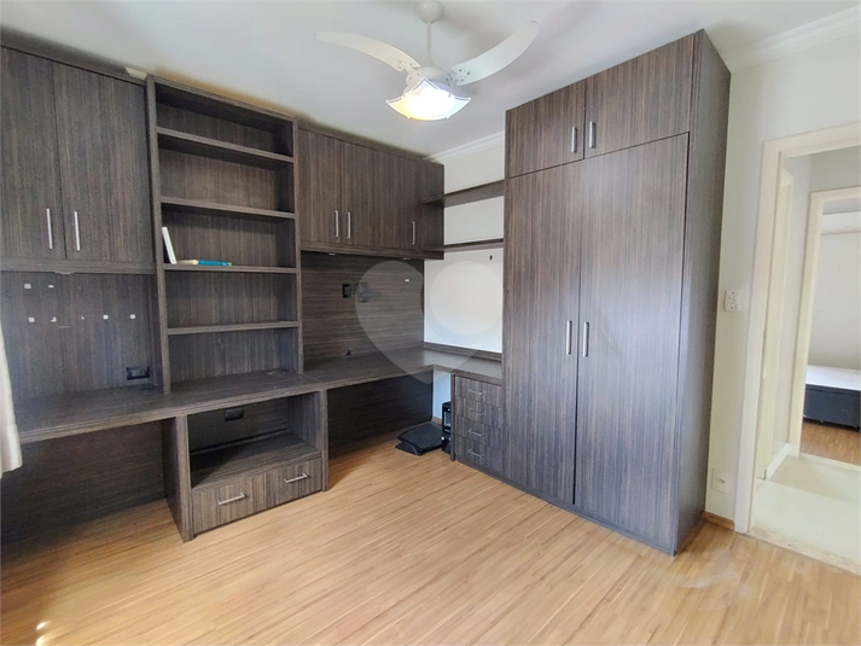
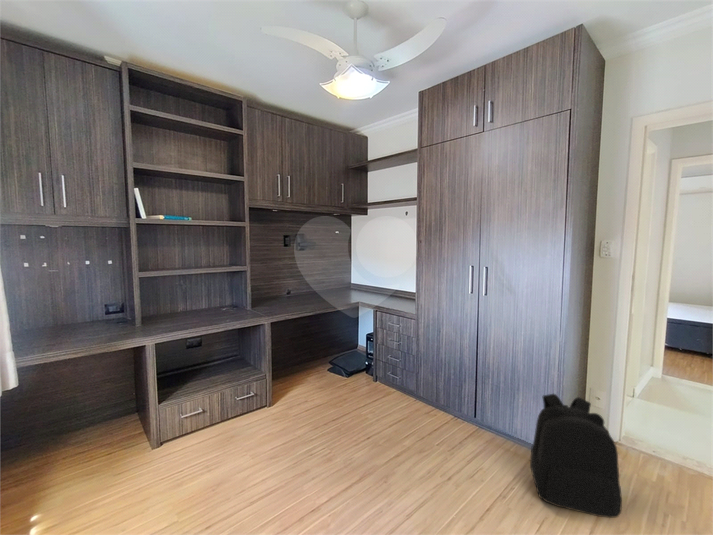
+ backpack (571, 448)
